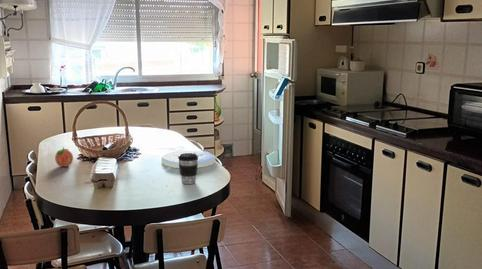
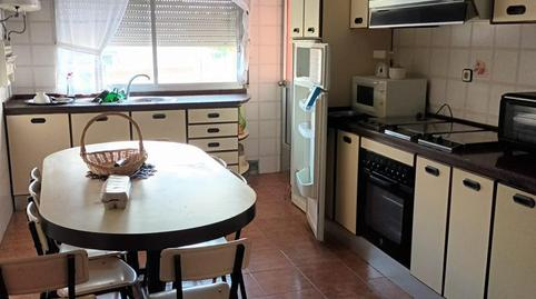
- fruit (63, 156)
- plate (188, 152)
- coffee cup (188, 168)
